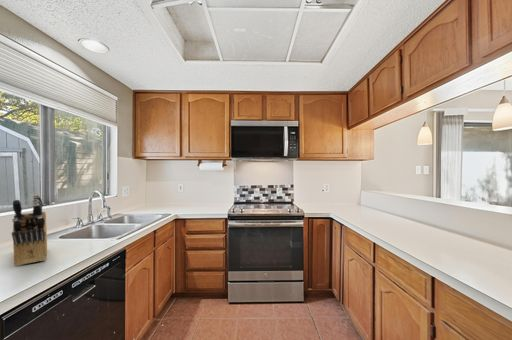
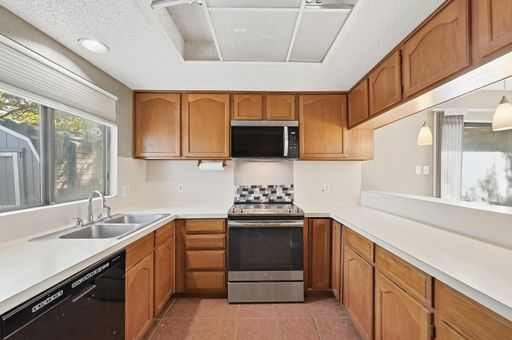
- knife block (31, 226)
